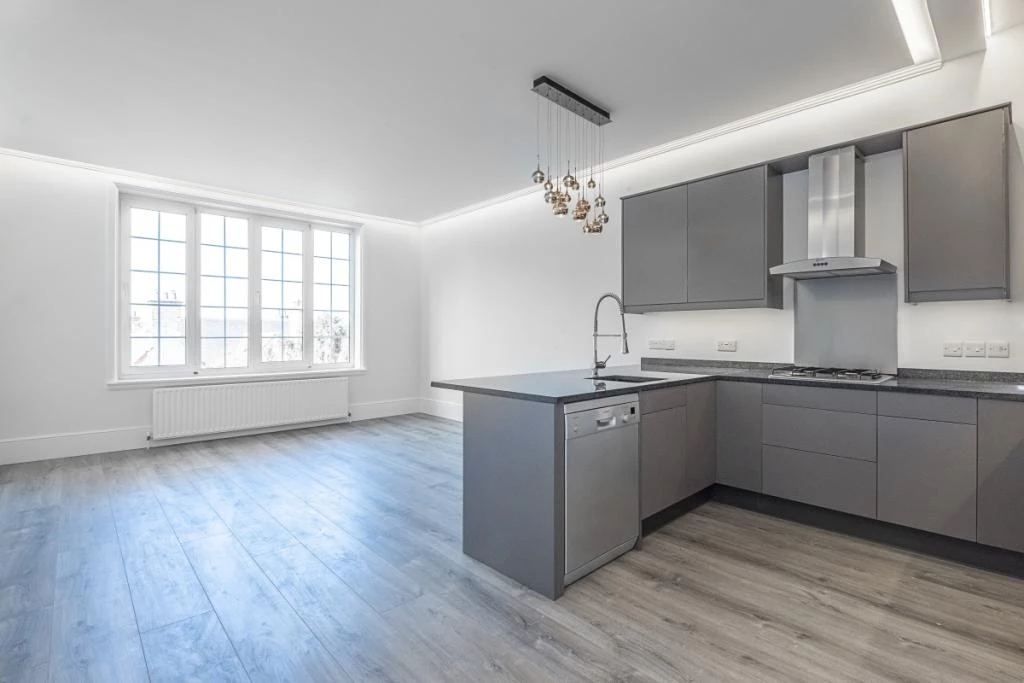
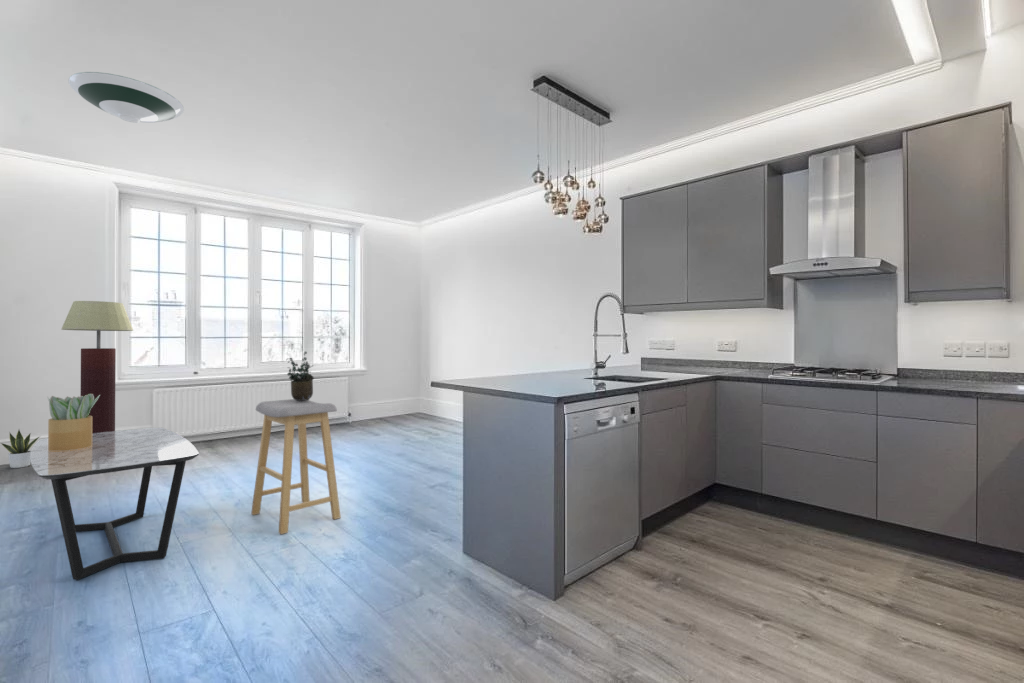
+ potted plant (21, 447)
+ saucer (129, 108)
+ coffee table (108, 472)
+ floor lamp (98, 380)
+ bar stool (291, 459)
+ potted plant (74, 420)
+ potted plant (299, 374)
